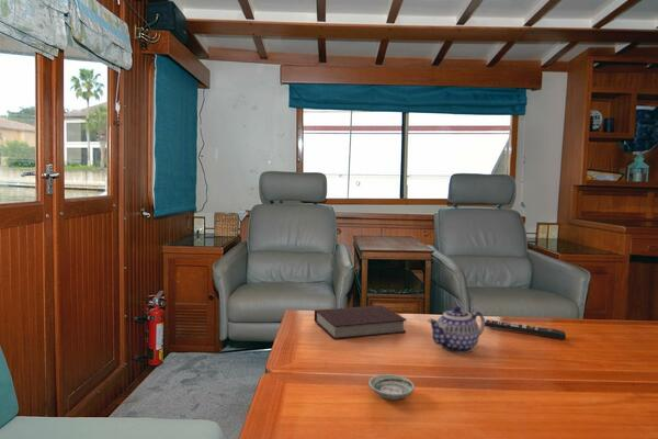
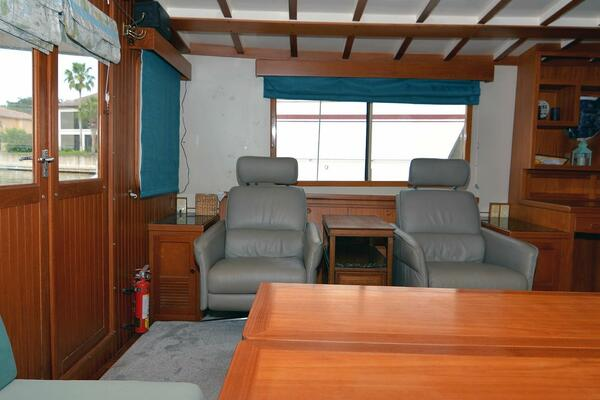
- saucer (390, 389)
- teapot (456, 327)
- book (359, 320)
- remote control (523, 328)
